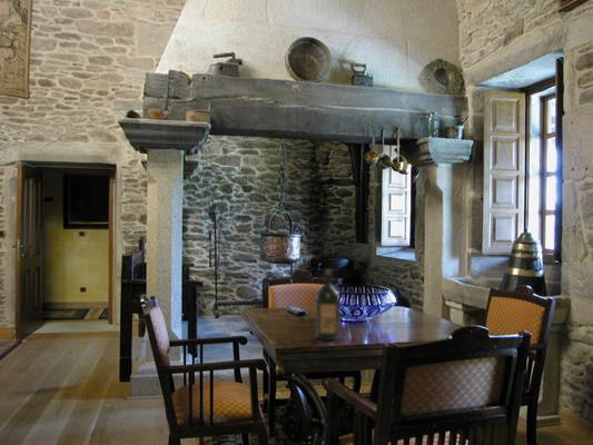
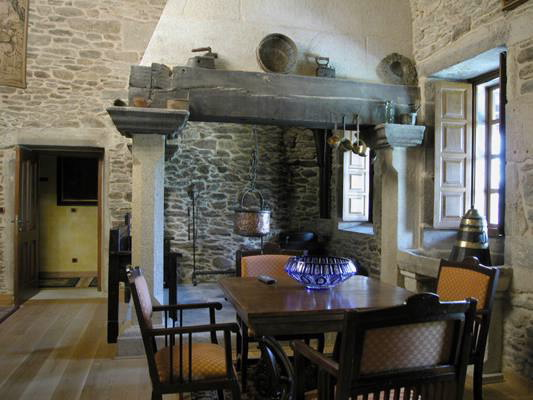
- wine bottle (327, 304)
